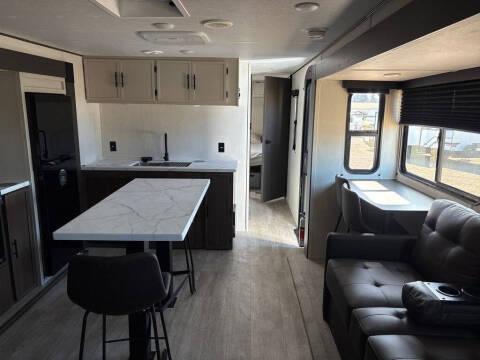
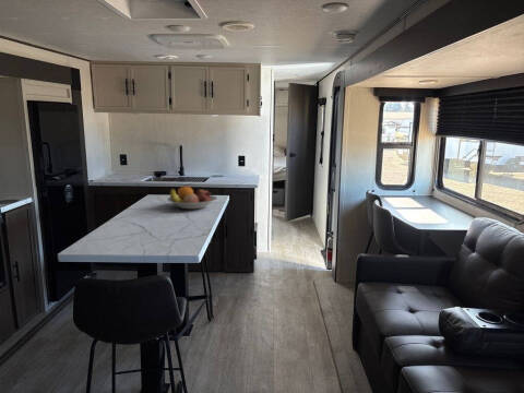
+ fruit bowl (192, 196)
